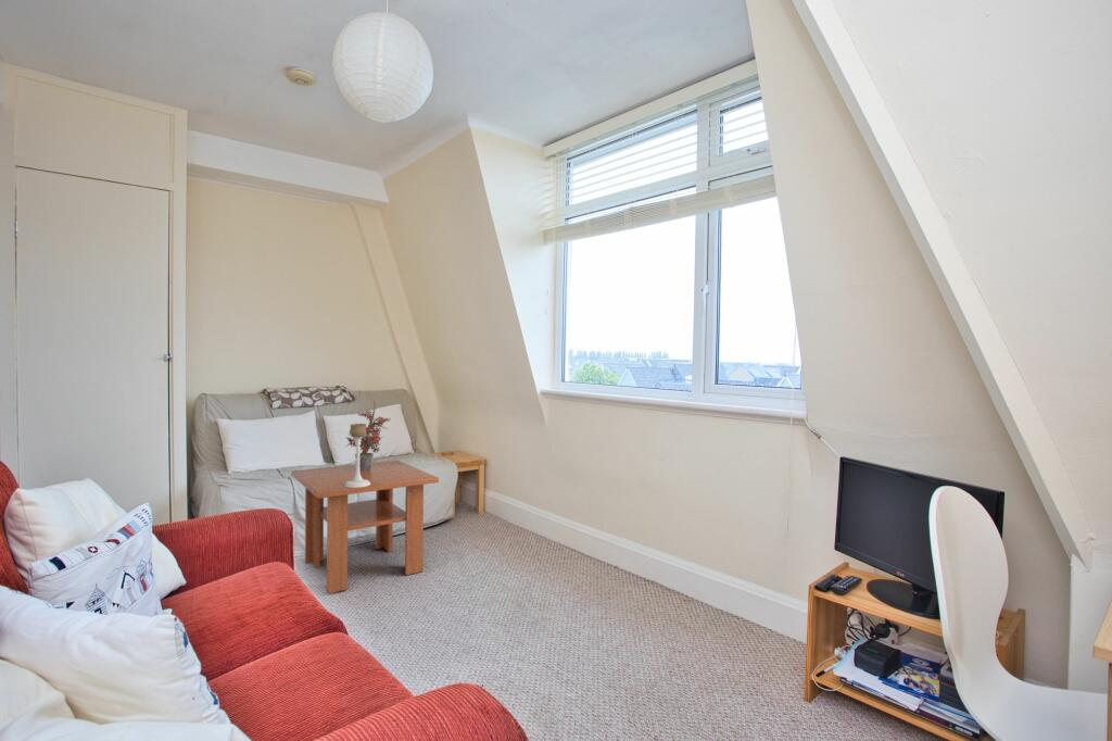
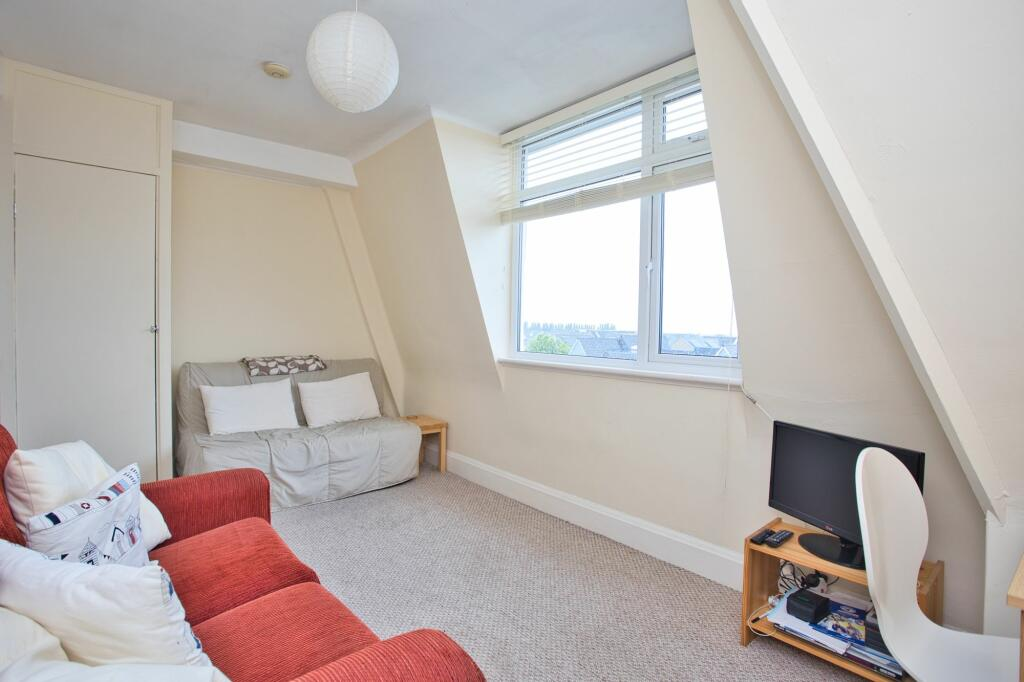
- coffee table (363, 520)
- candle holder (357, 454)
- potted plant (367, 434)
